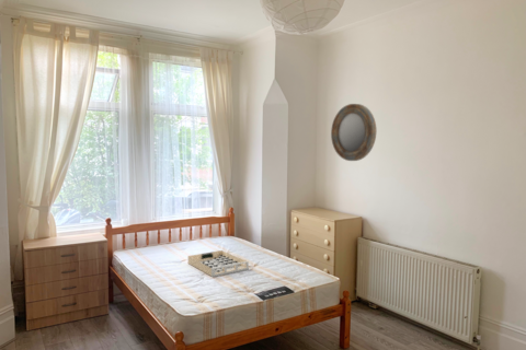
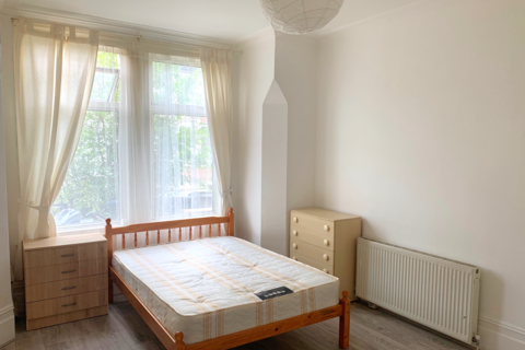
- tray (217, 261)
- home mirror (352, 132)
